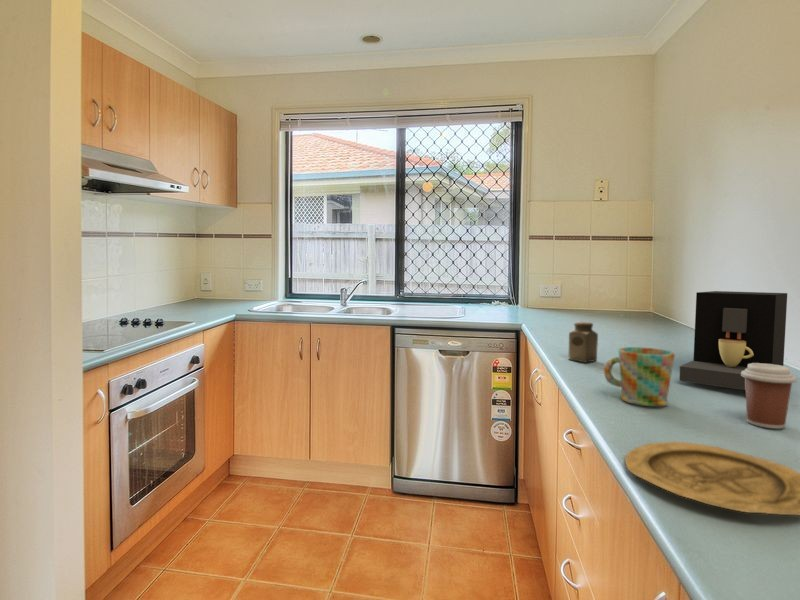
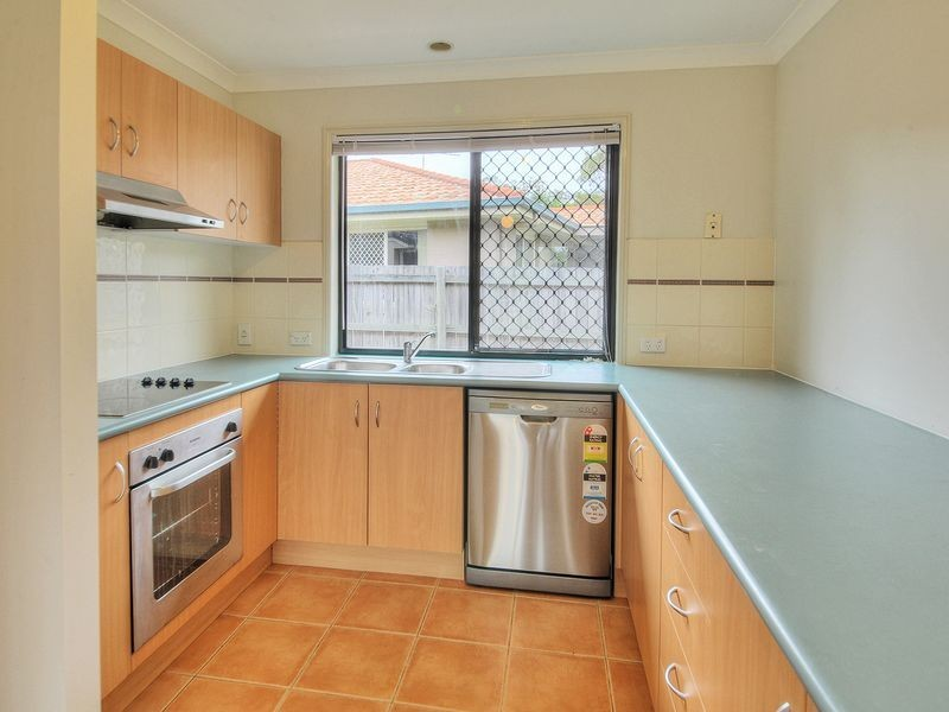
- coffee cup (767, 395)
- mug (637, 375)
- coffee maker (735, 336)
- salt shaker (583, 340)
- plate (712, 473)
